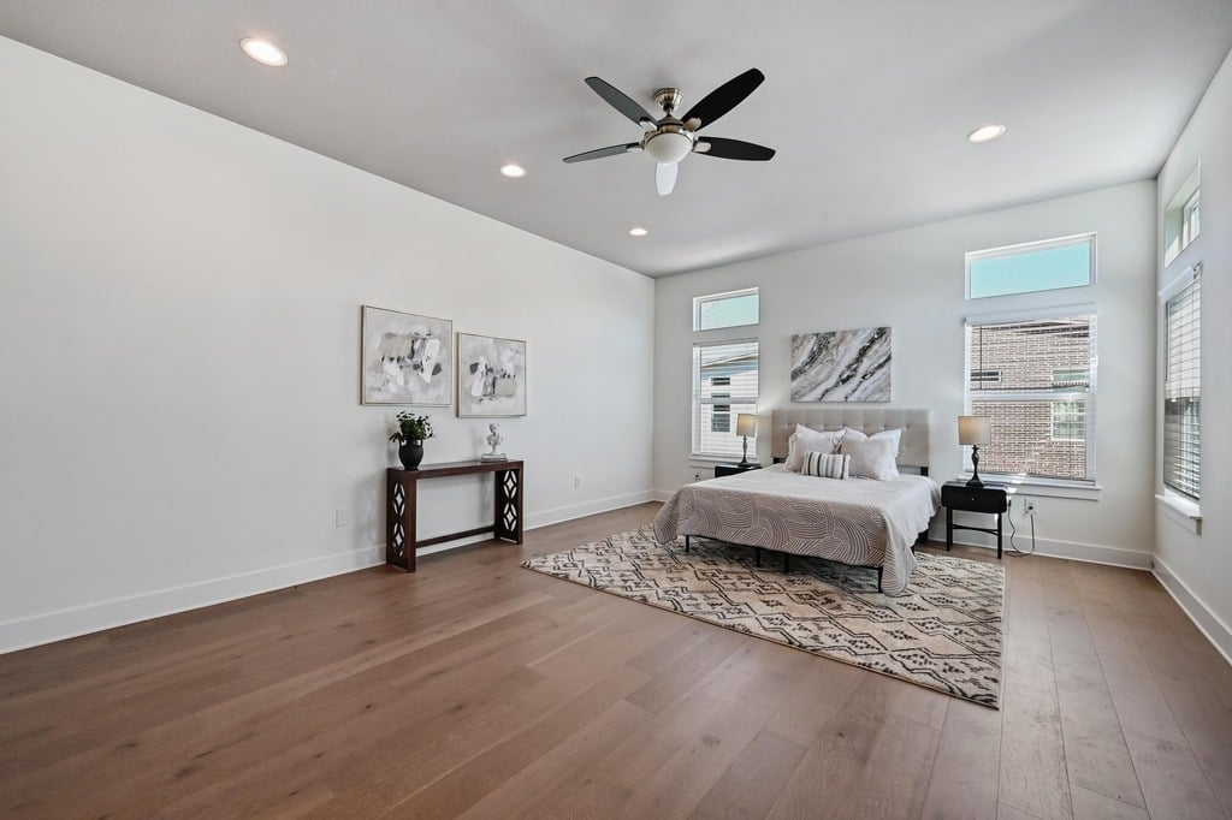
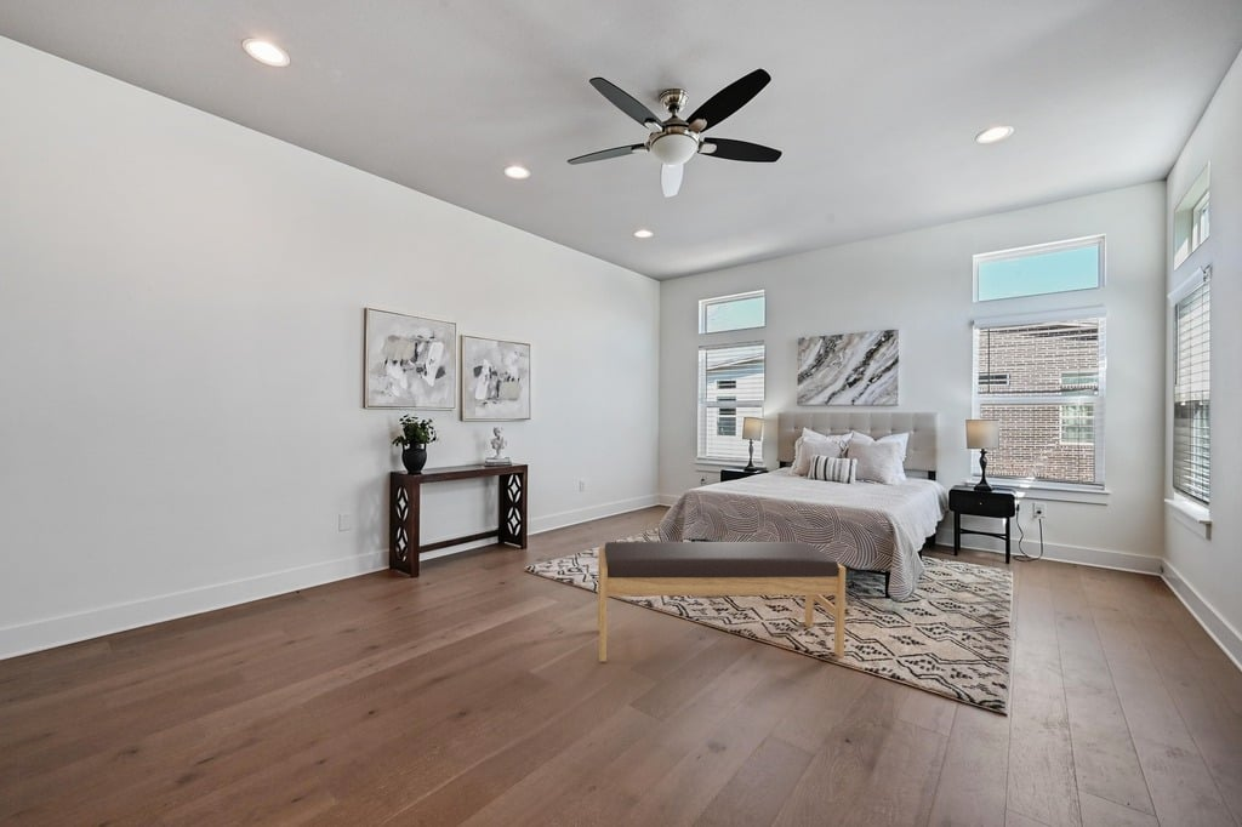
+ bench (714, 594)
